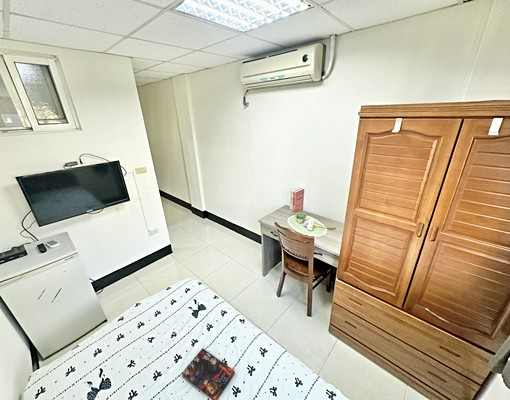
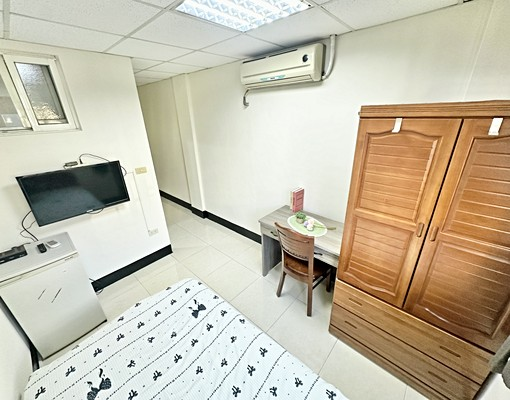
- book (208, 372)
